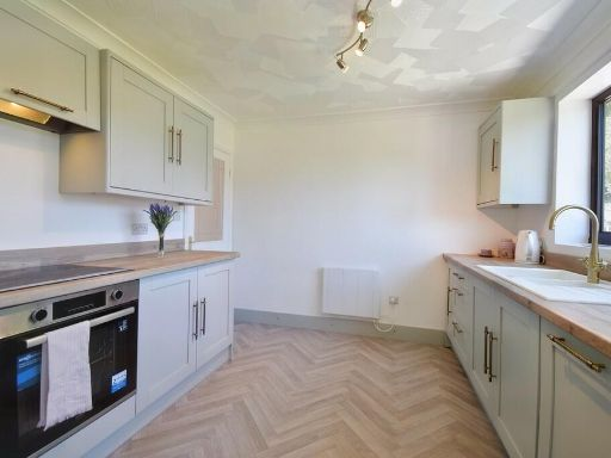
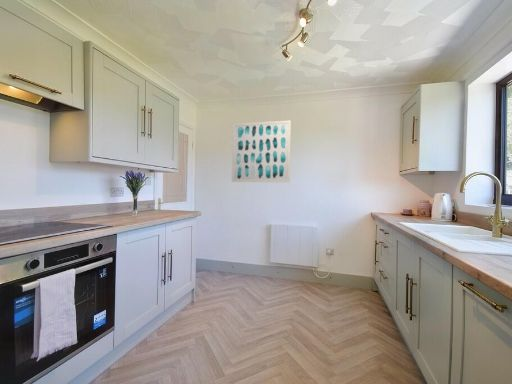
+ wall art (260, 152)
